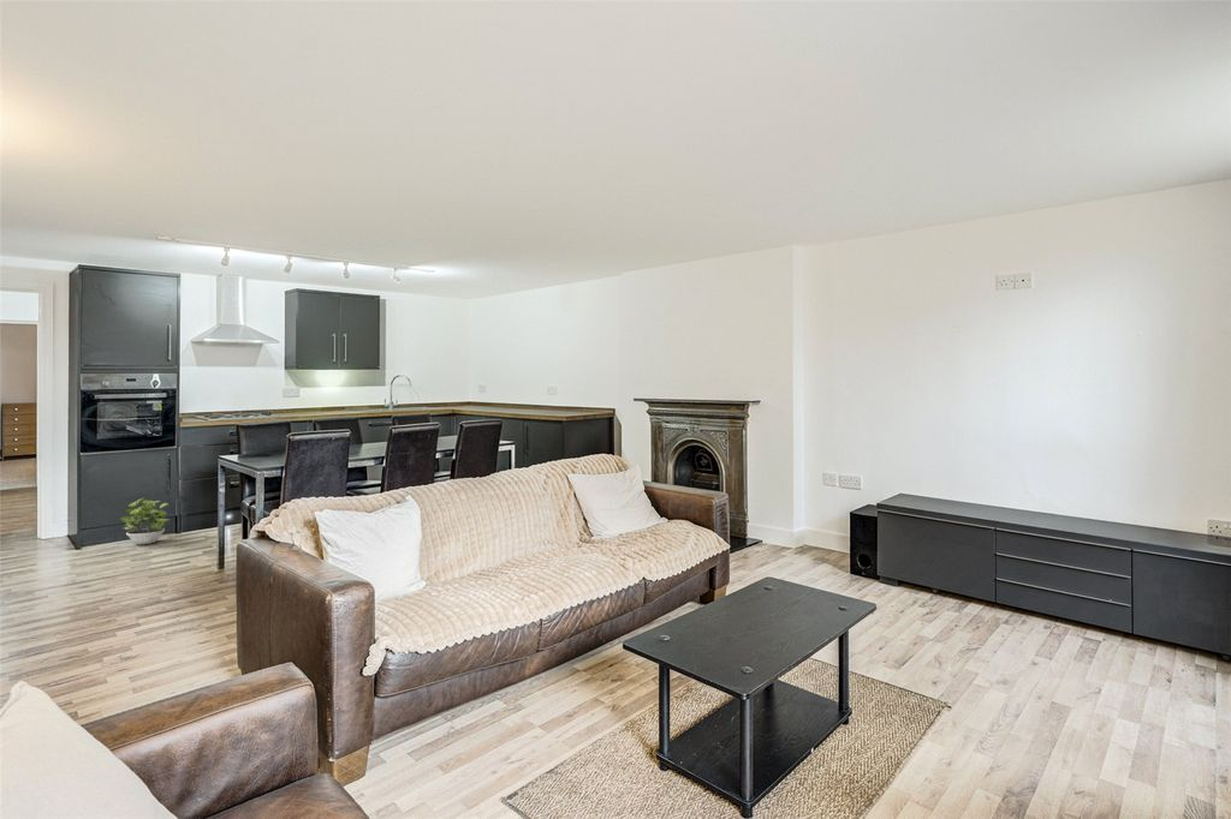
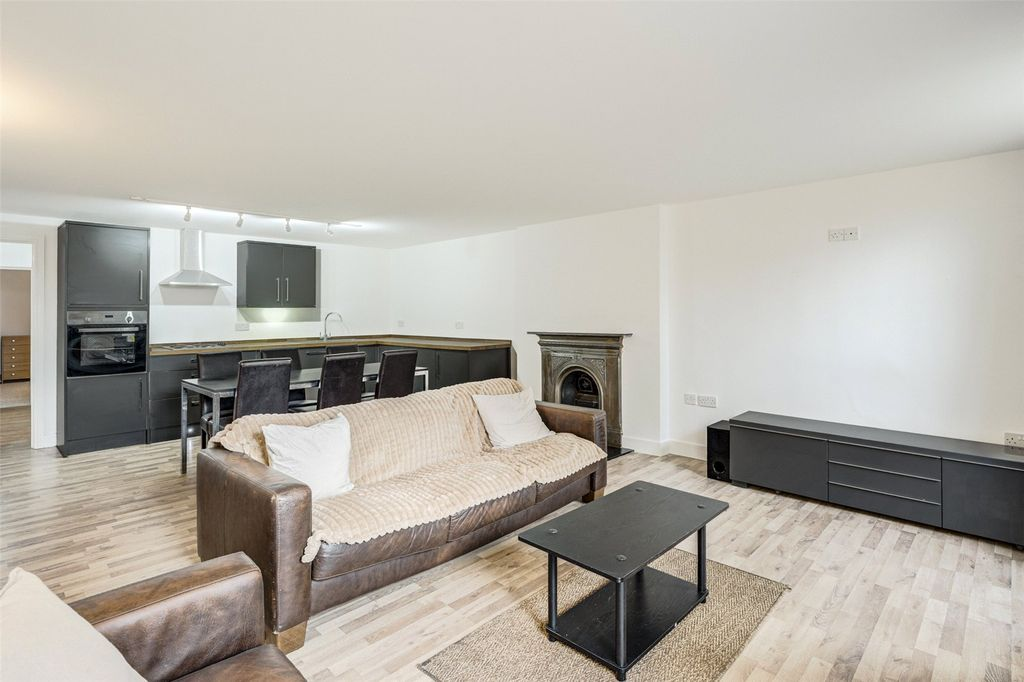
- potted plant (143, 519)
